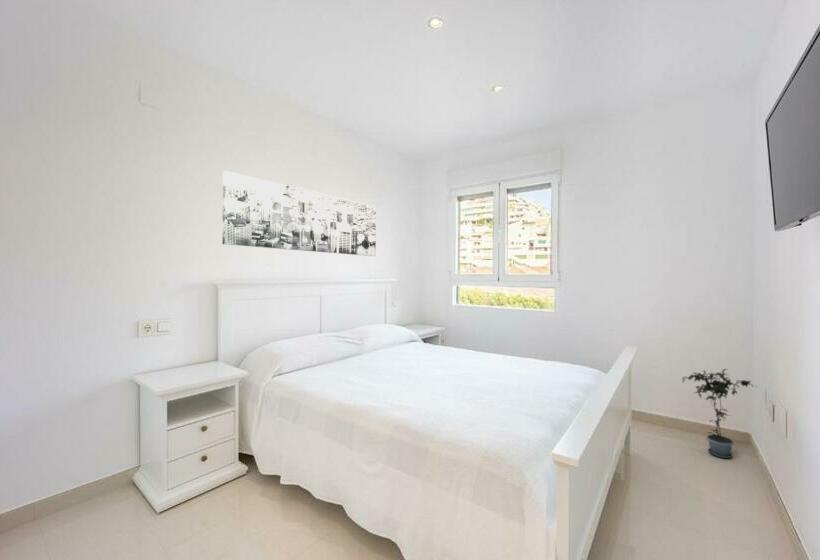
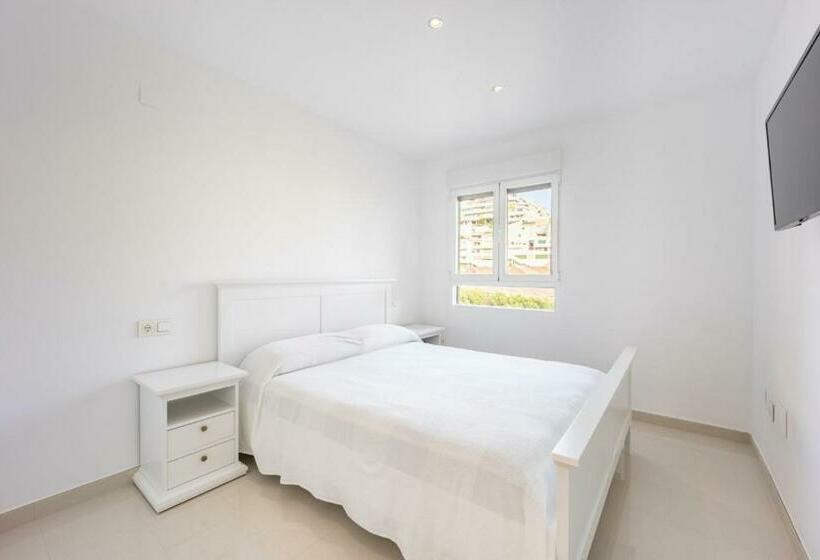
- potted plant (718, 411)
- wall art (313, 221)
